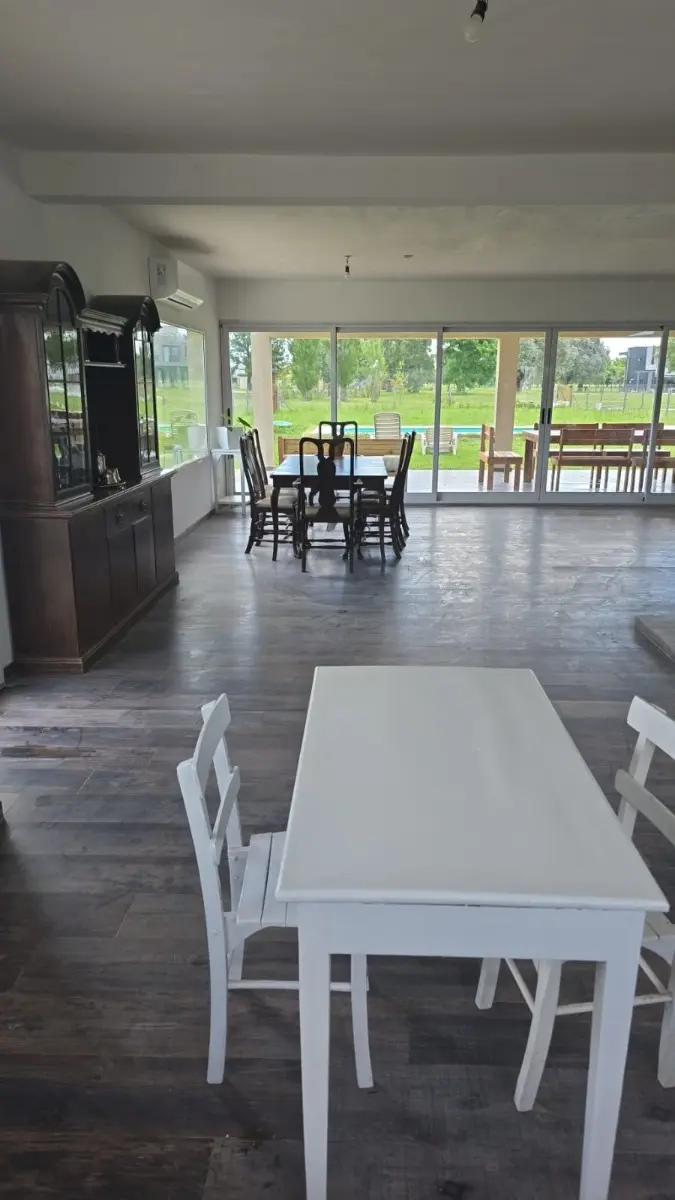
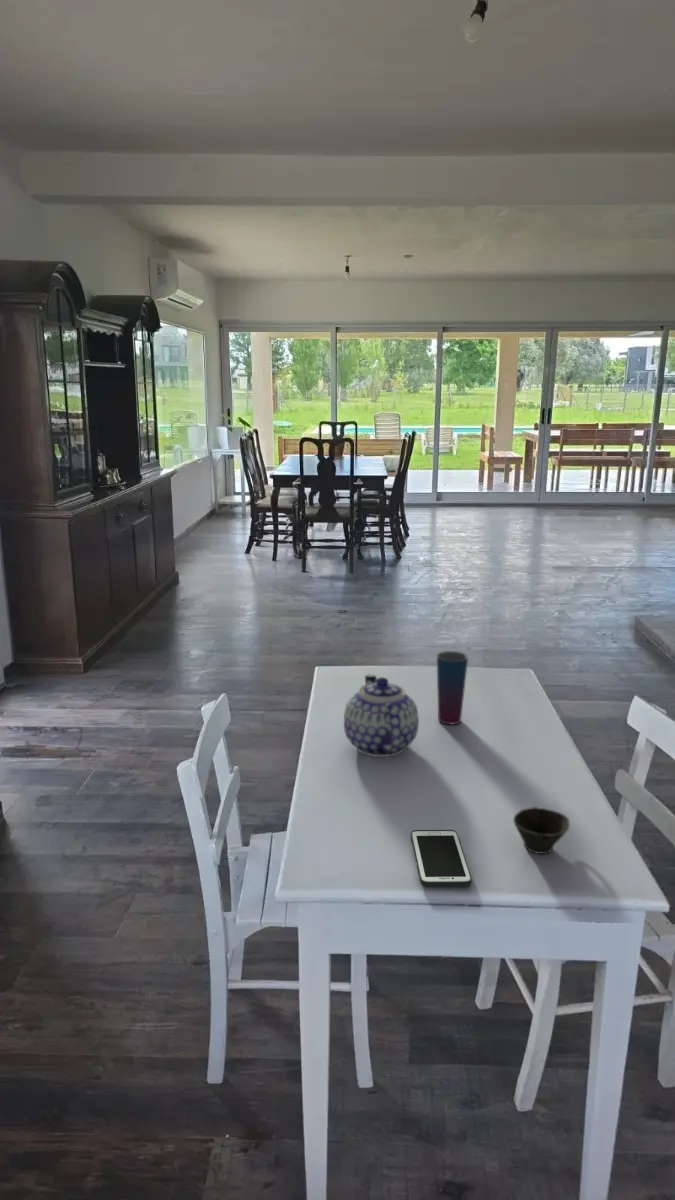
+ cup (450, 688)
+ cell phone (439, 857)
+ cup (543, 833)
+ teapot (381, 712)
